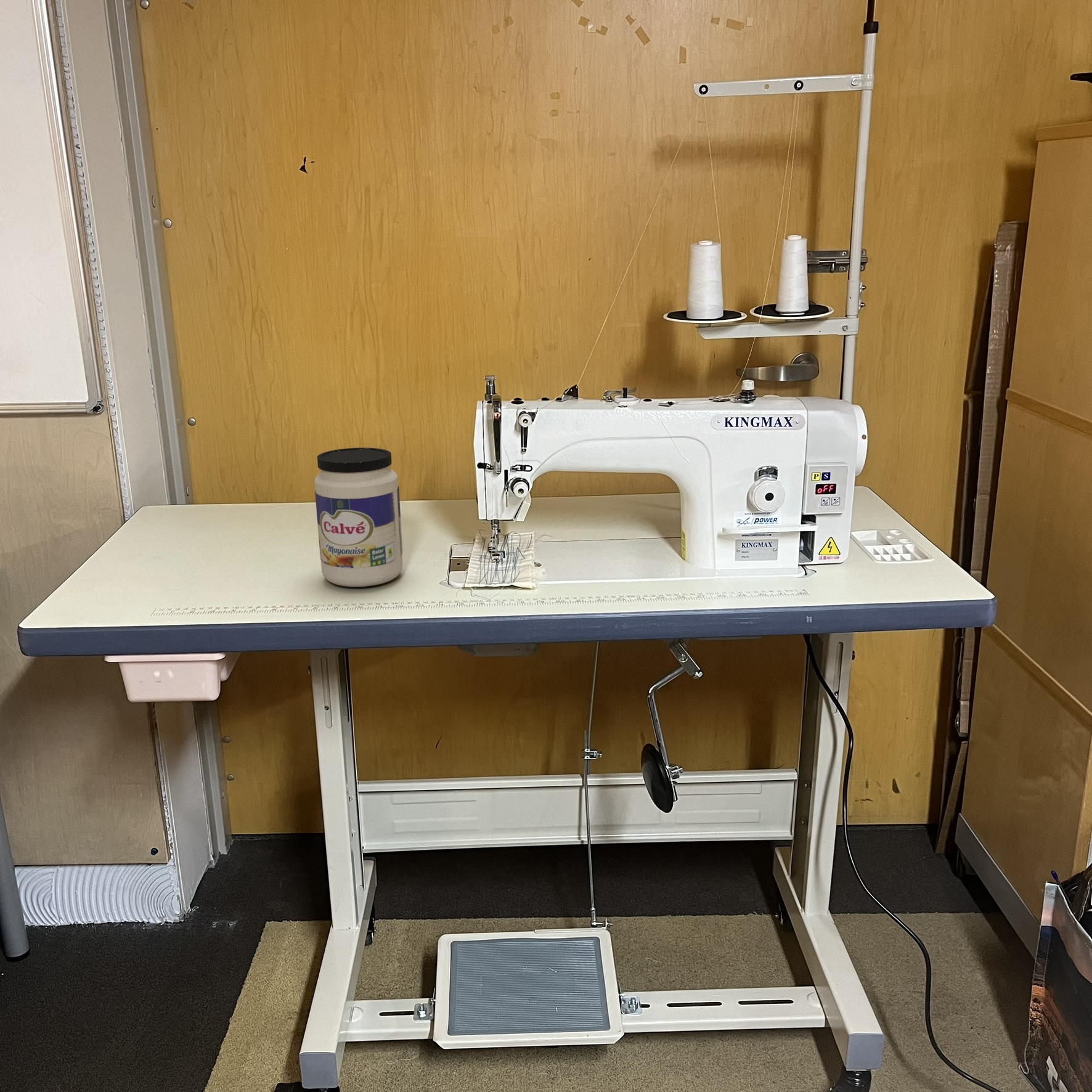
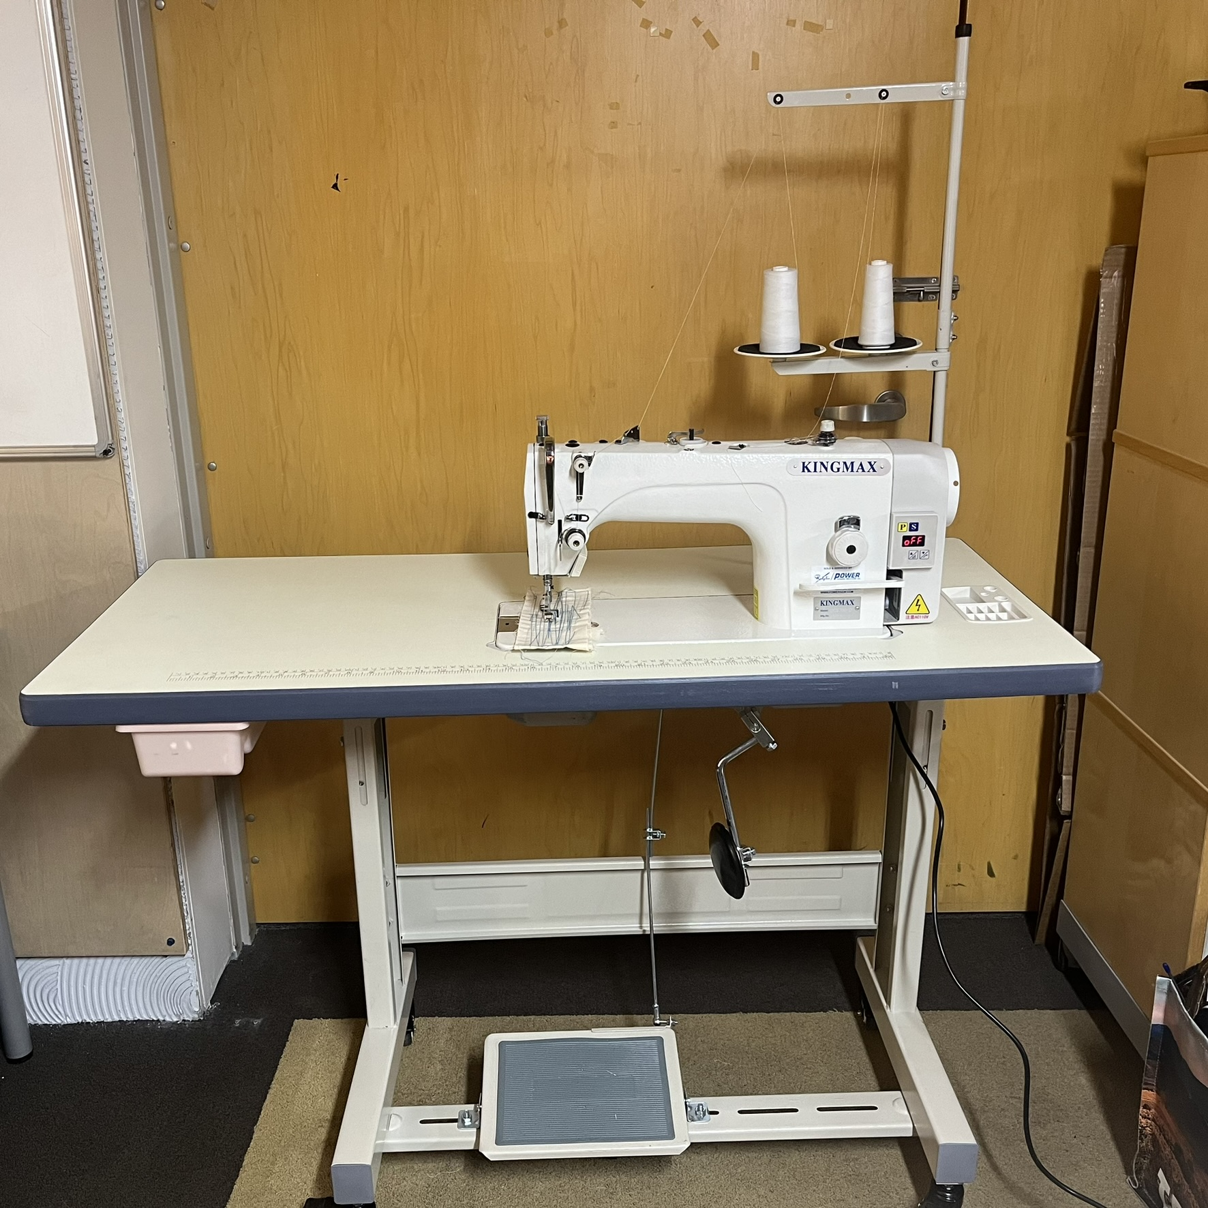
- jar (359, 516)
